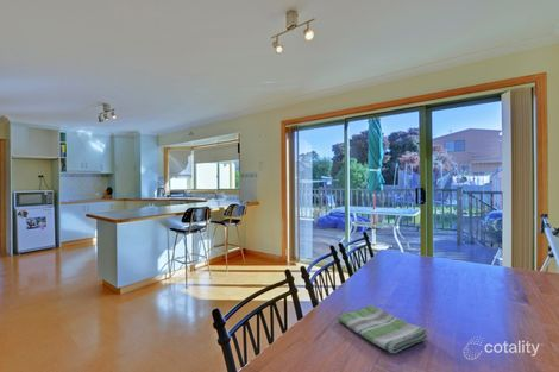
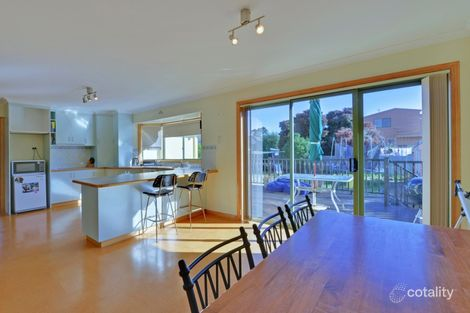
- dish towel (379, 324)
